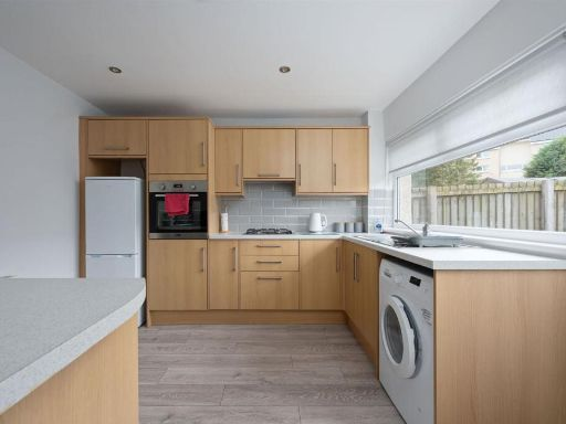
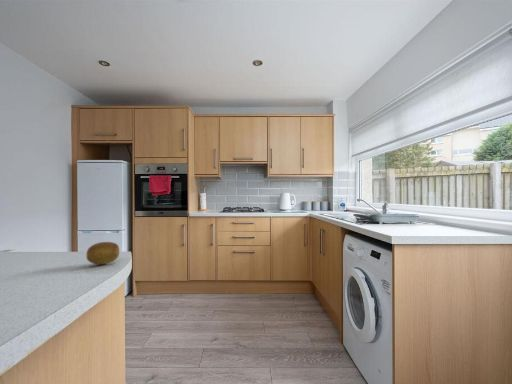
+ fruit (103, 252)
